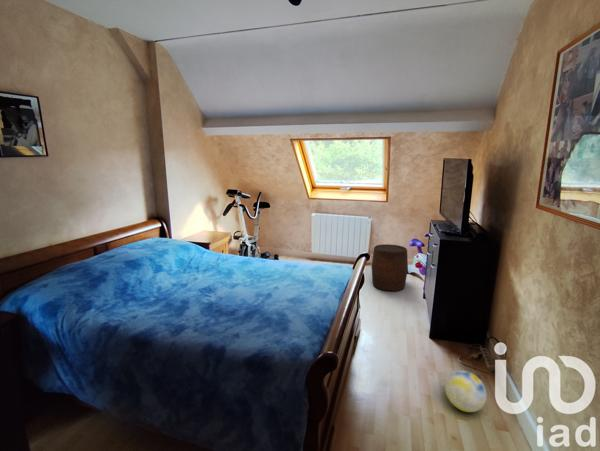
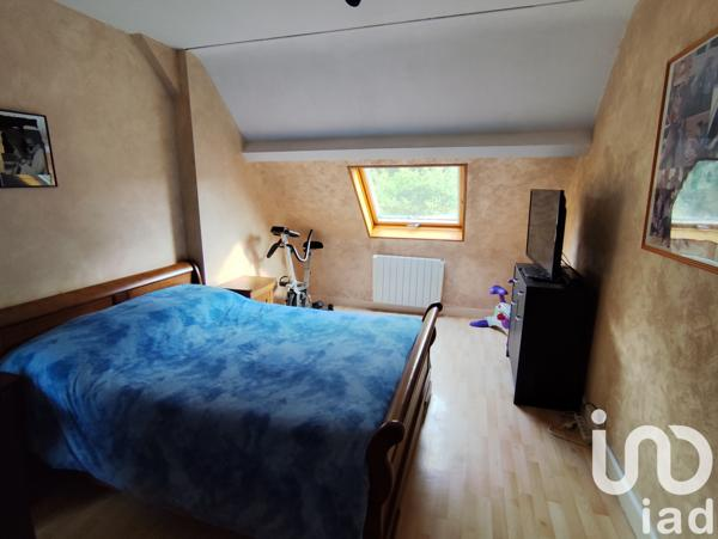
- ball (465, 390)
- stool (389, 266)
